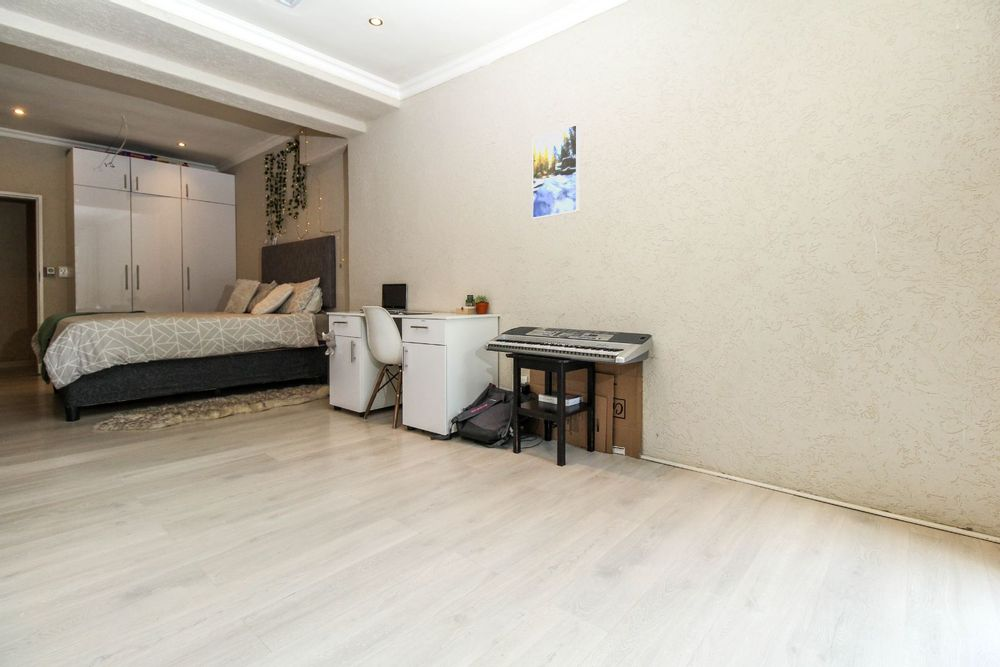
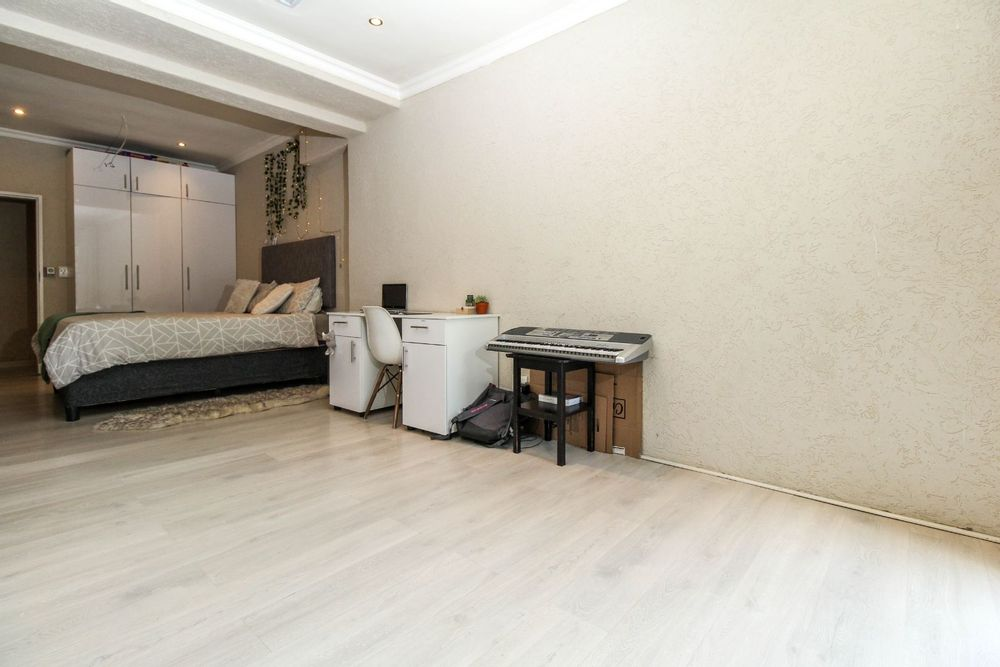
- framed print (555, 173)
